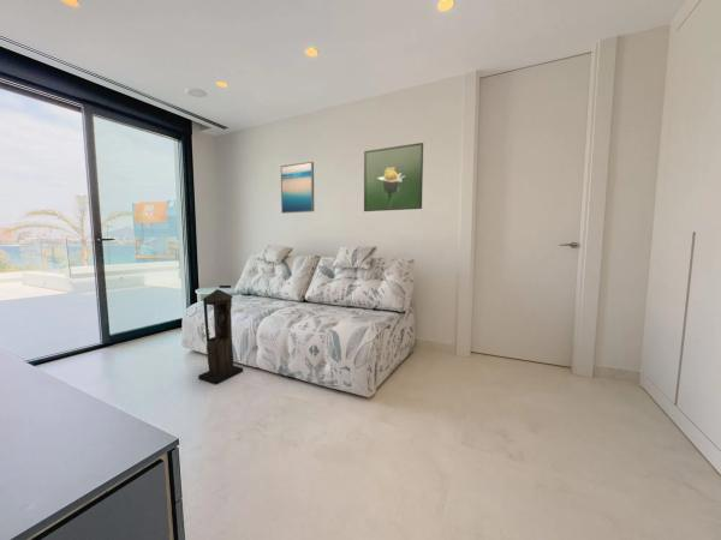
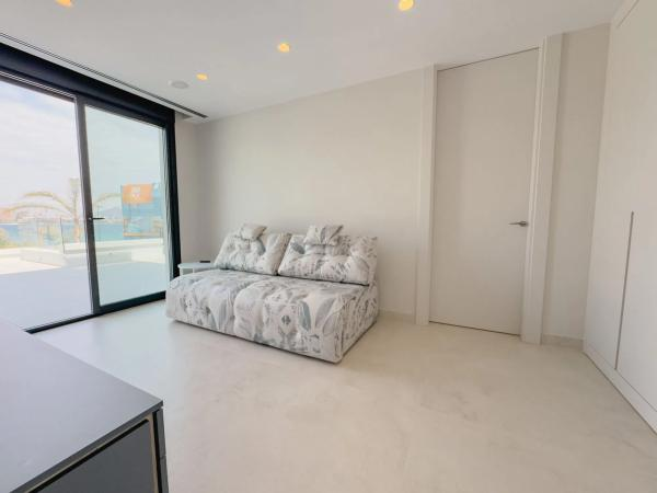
- wall art (297, 188)
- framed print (392, 179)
- lantern (219, 332)
